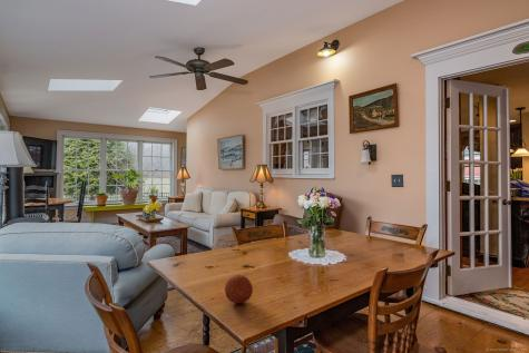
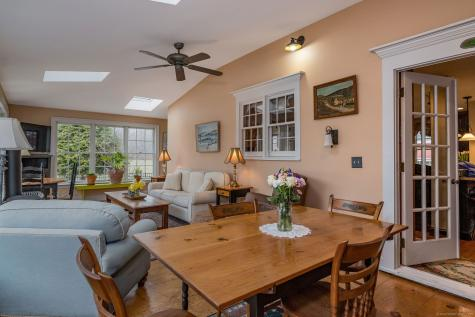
- fruit (238, 287)
